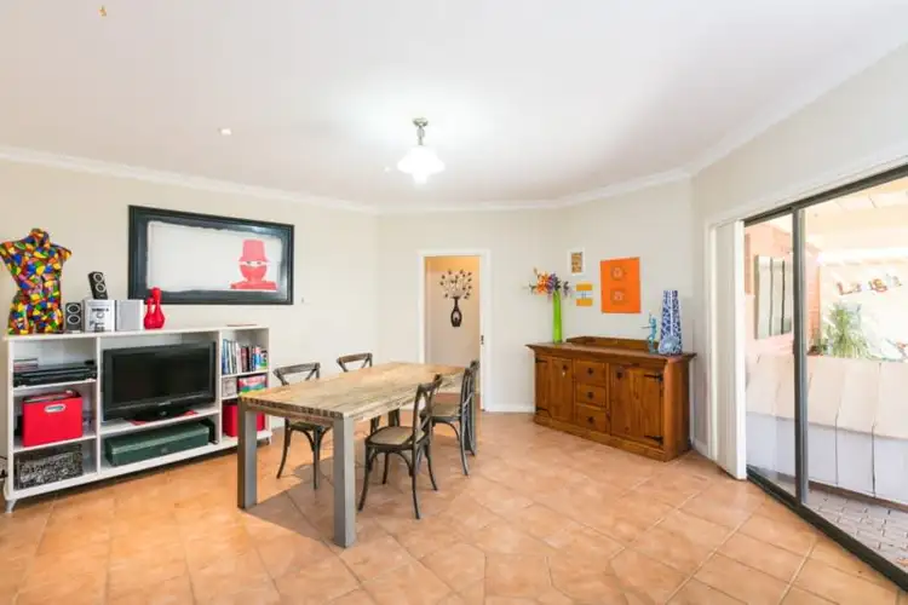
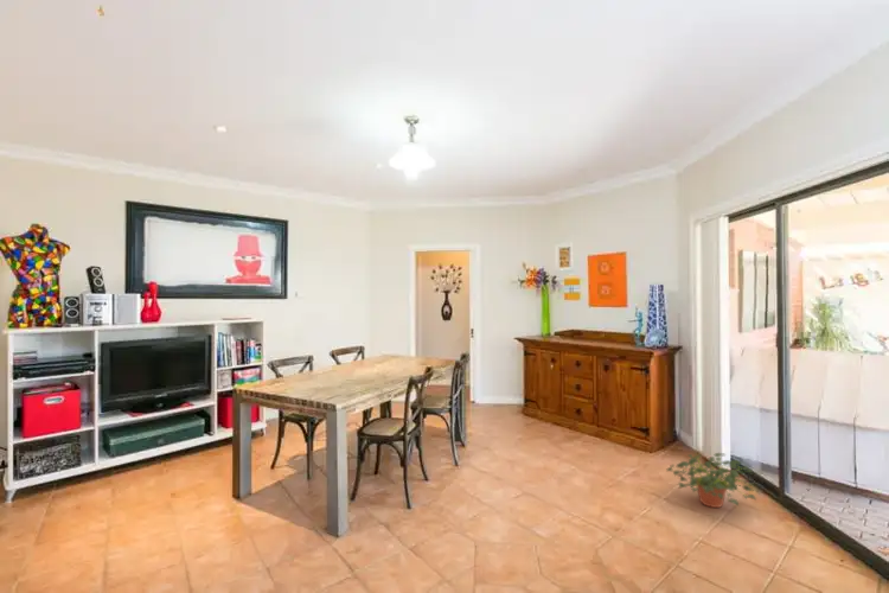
+ potted plant (716, 484)
